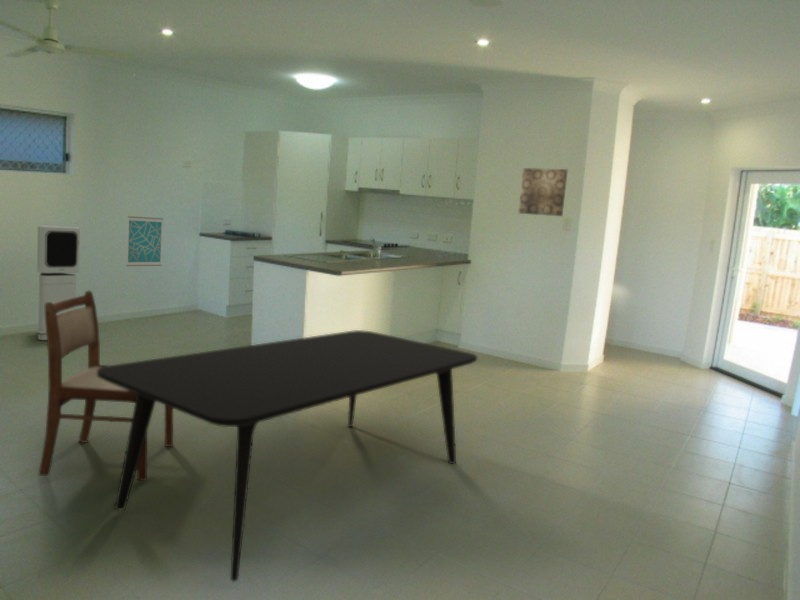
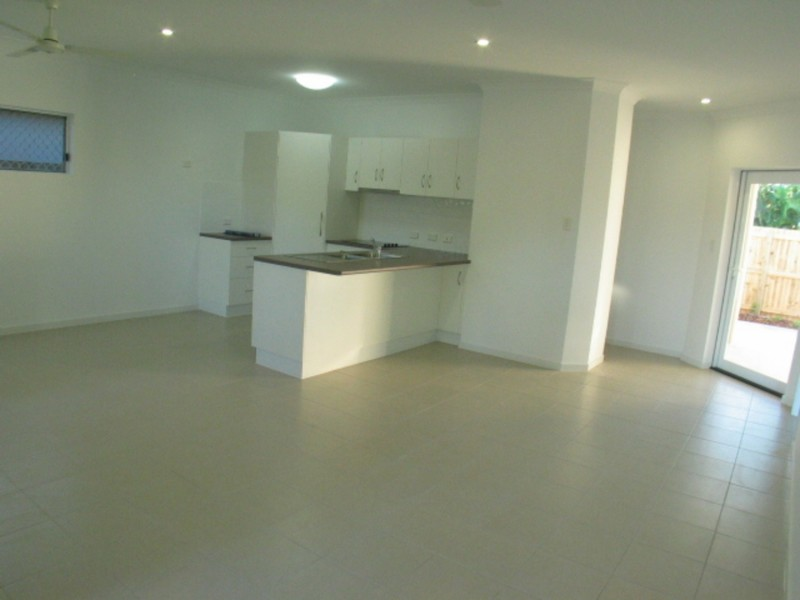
- dining table (308, 408)
- wall art (145, 241)
- air purifier (52, 281)
- dining chair (111, 383)
- wall art (542, 192)
